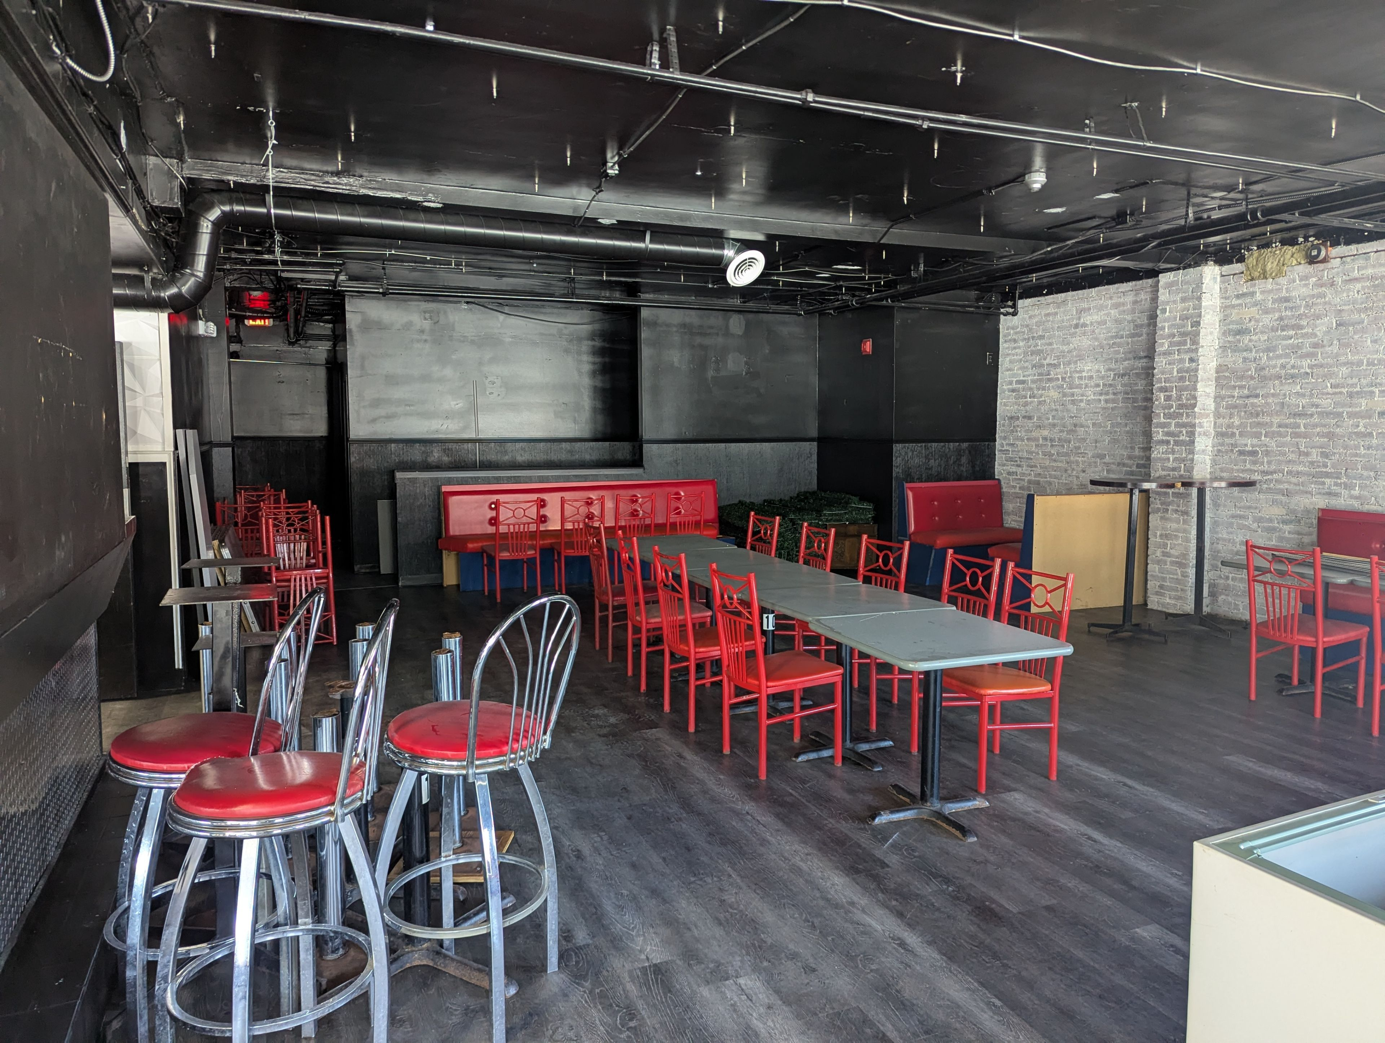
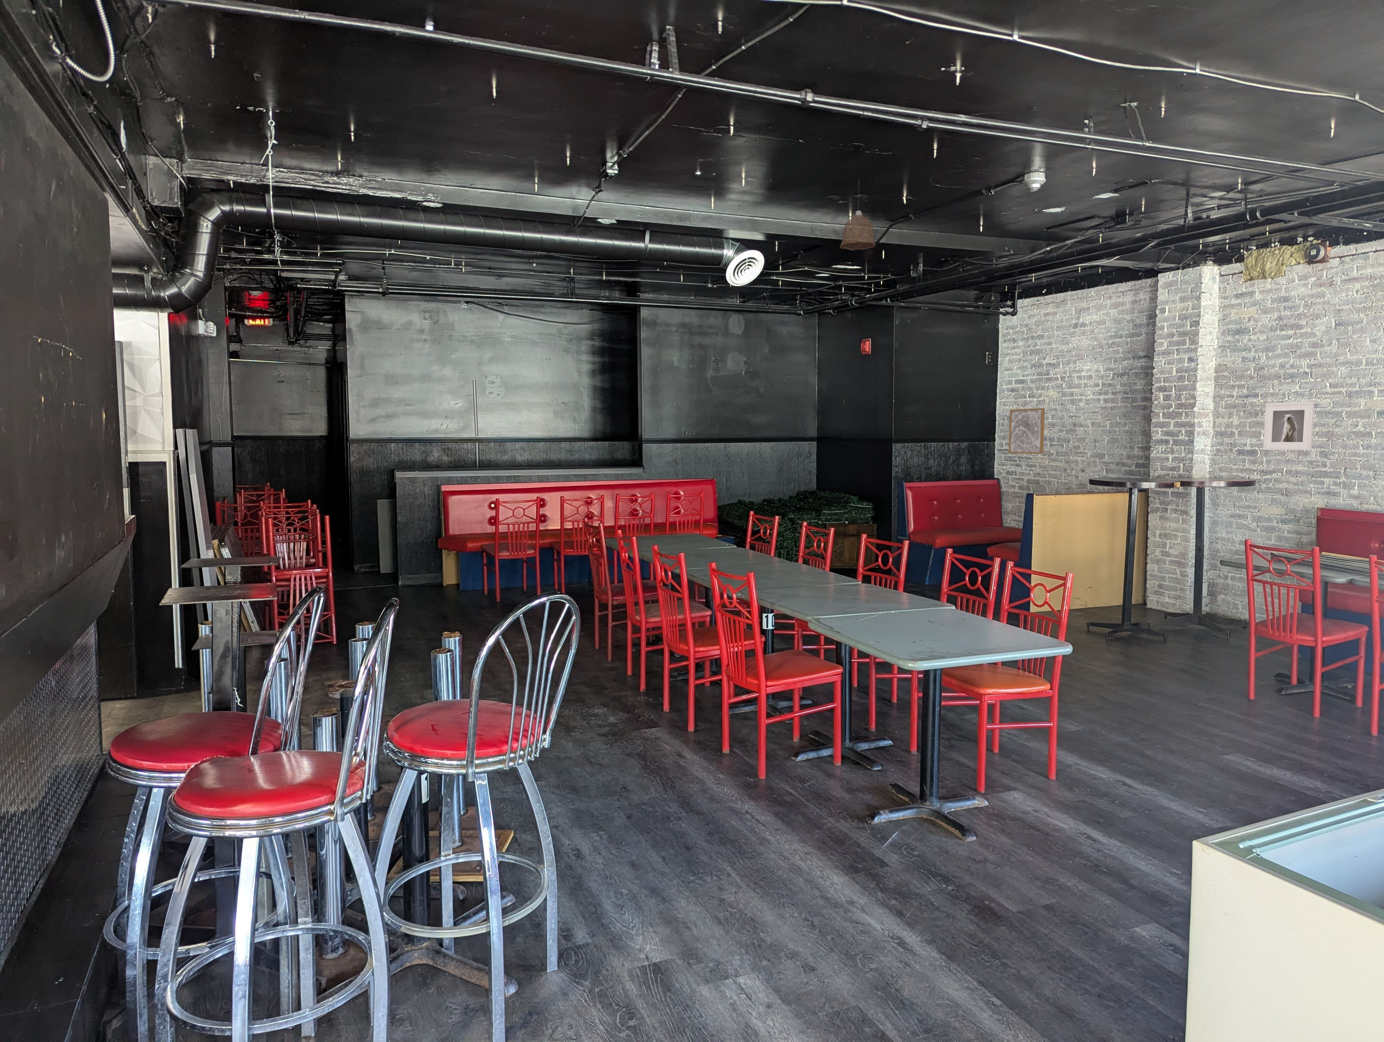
+ wall art (1026, 431)
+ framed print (1288, 426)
+ pendant lamp (858, 212)
